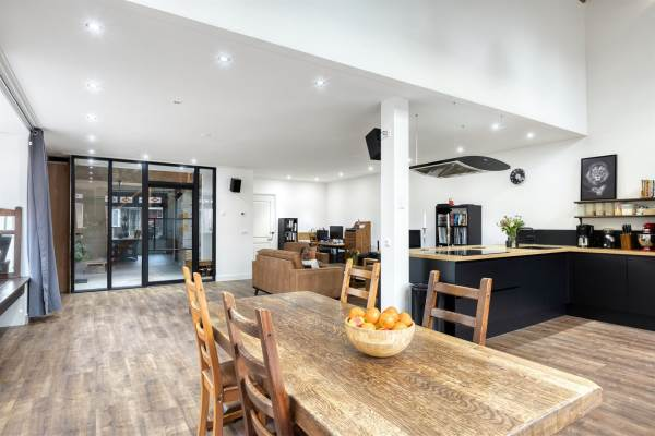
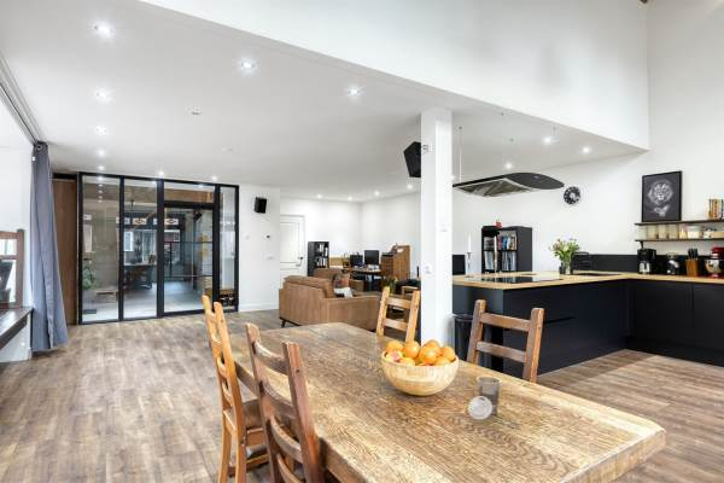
+ cup (485, 397)
